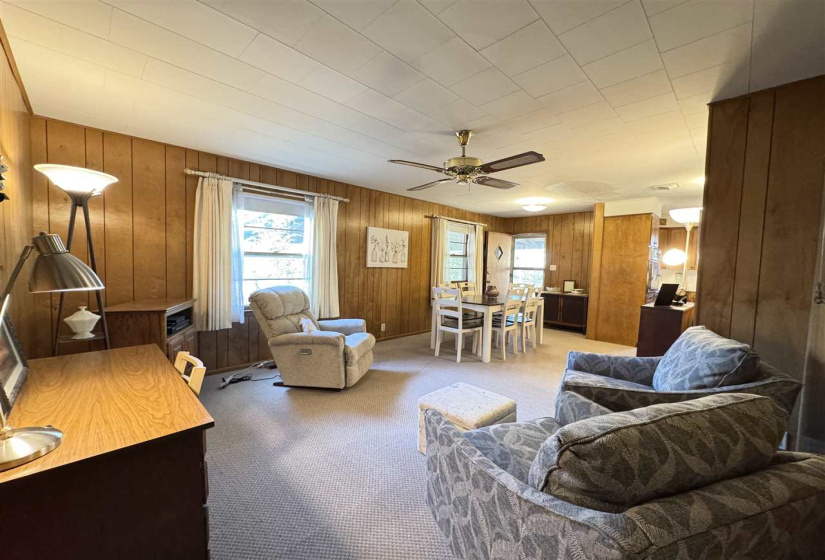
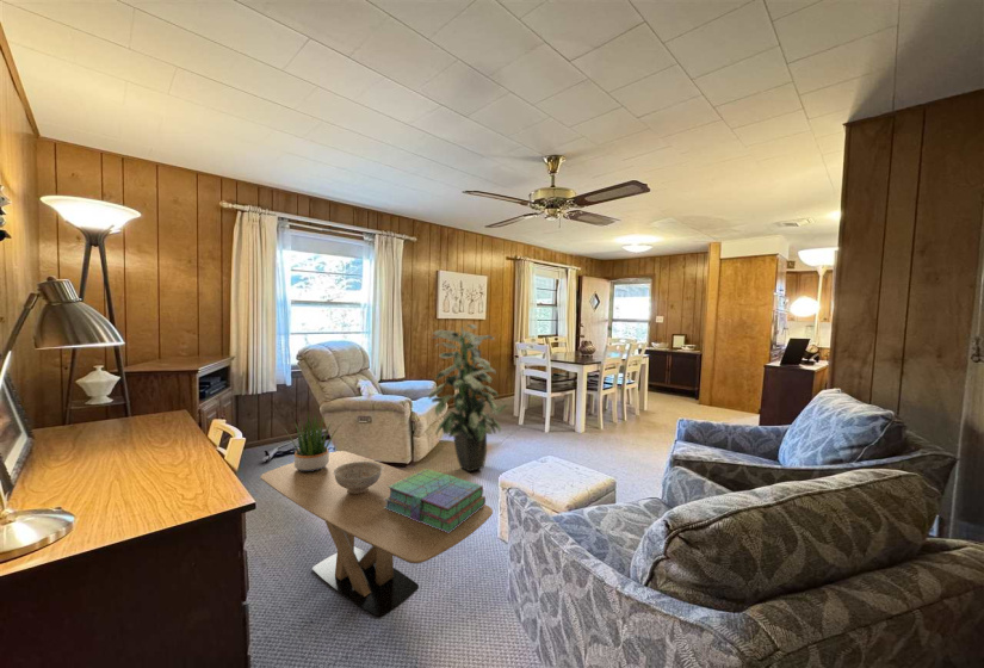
+ potted plant (311, 440)
+ decorative bowl (358, 478)
+ coffee table (367, 534)
+ indoor plant (465, 396)
+ stack of books (435, 495)
